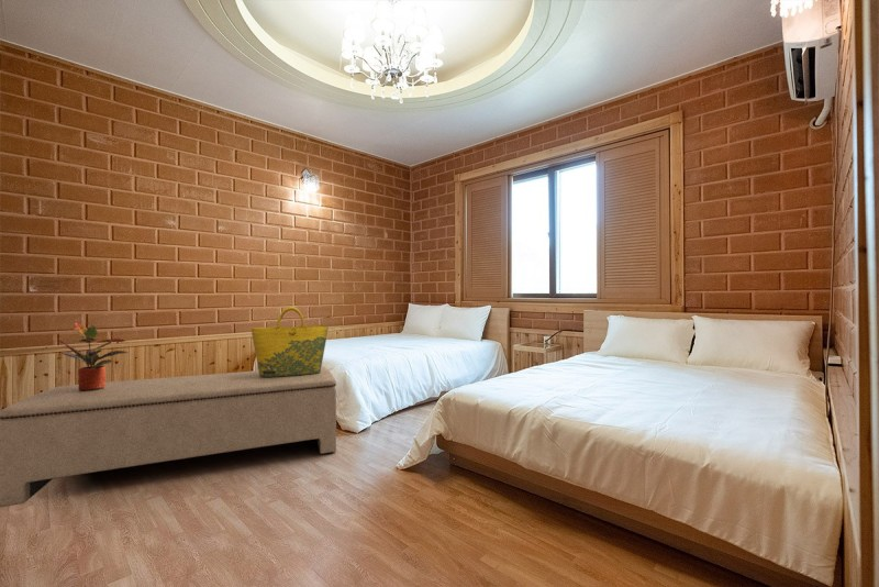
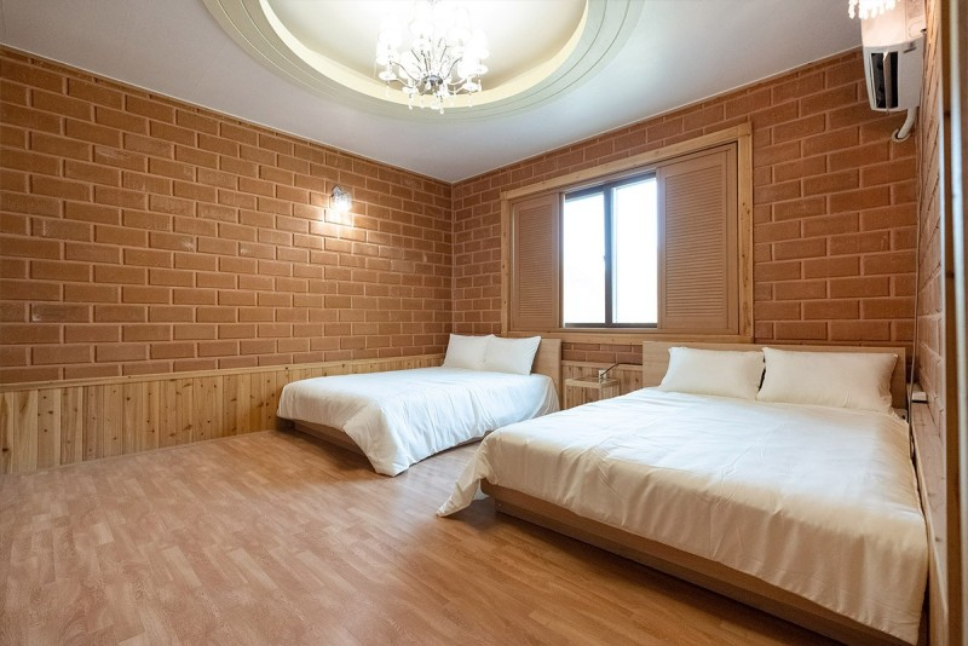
- tote bag (291, 340)
- bench (199, 419)
- potted plant (92, 356)
